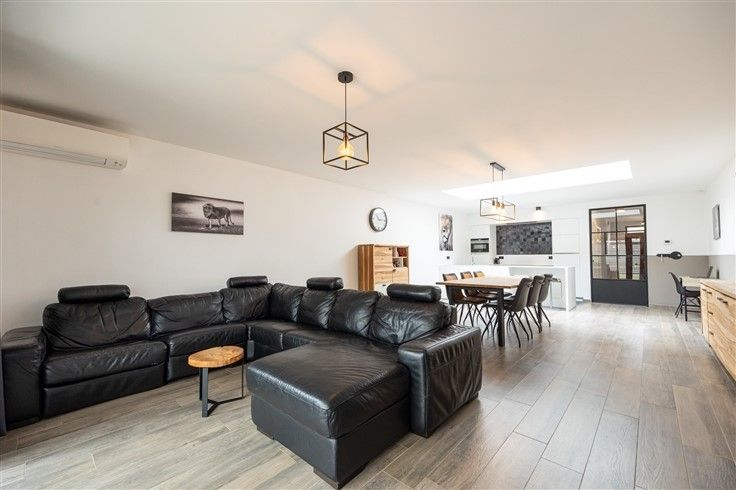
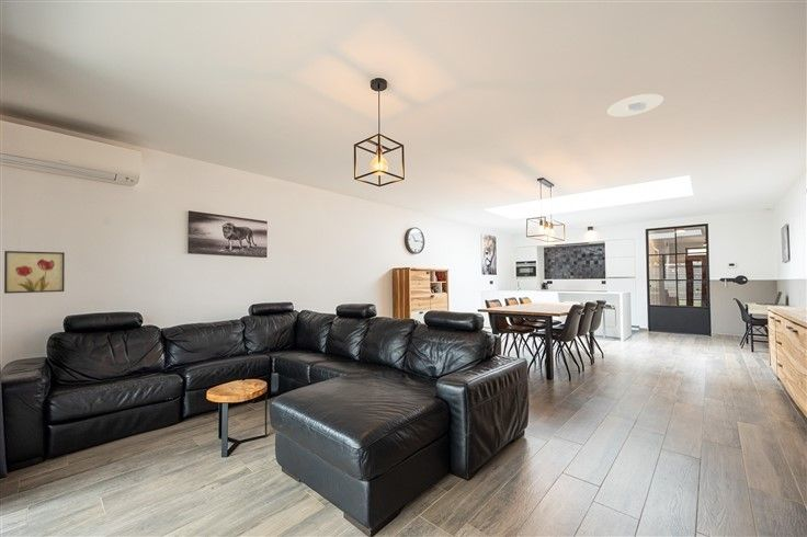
+ wall art (35, 272)
+ recessed light (634, 103)
